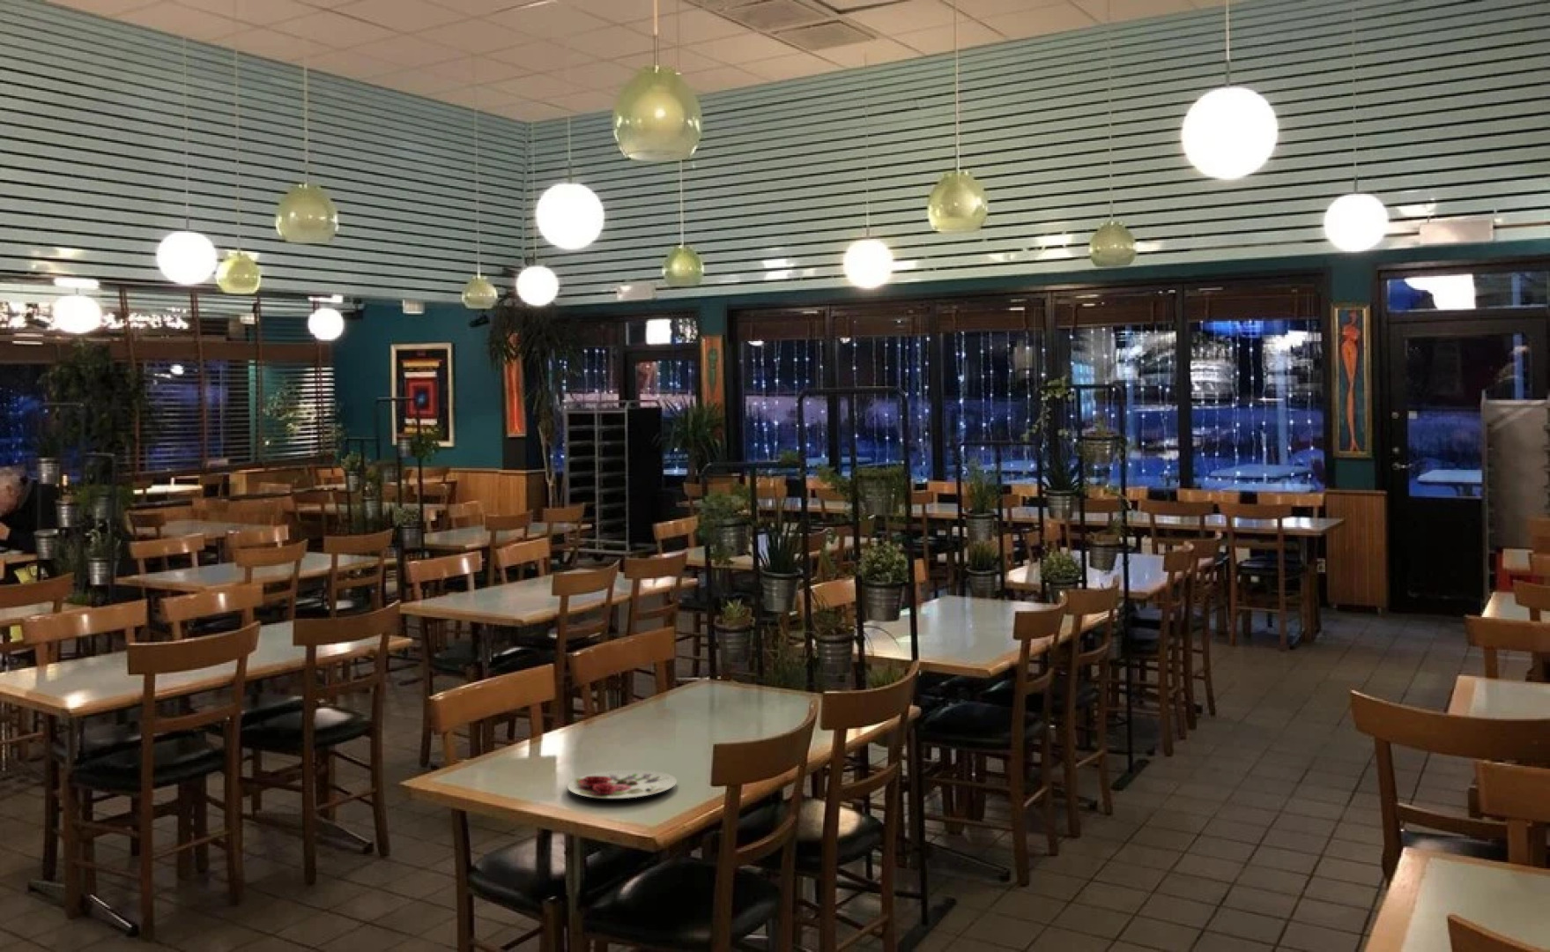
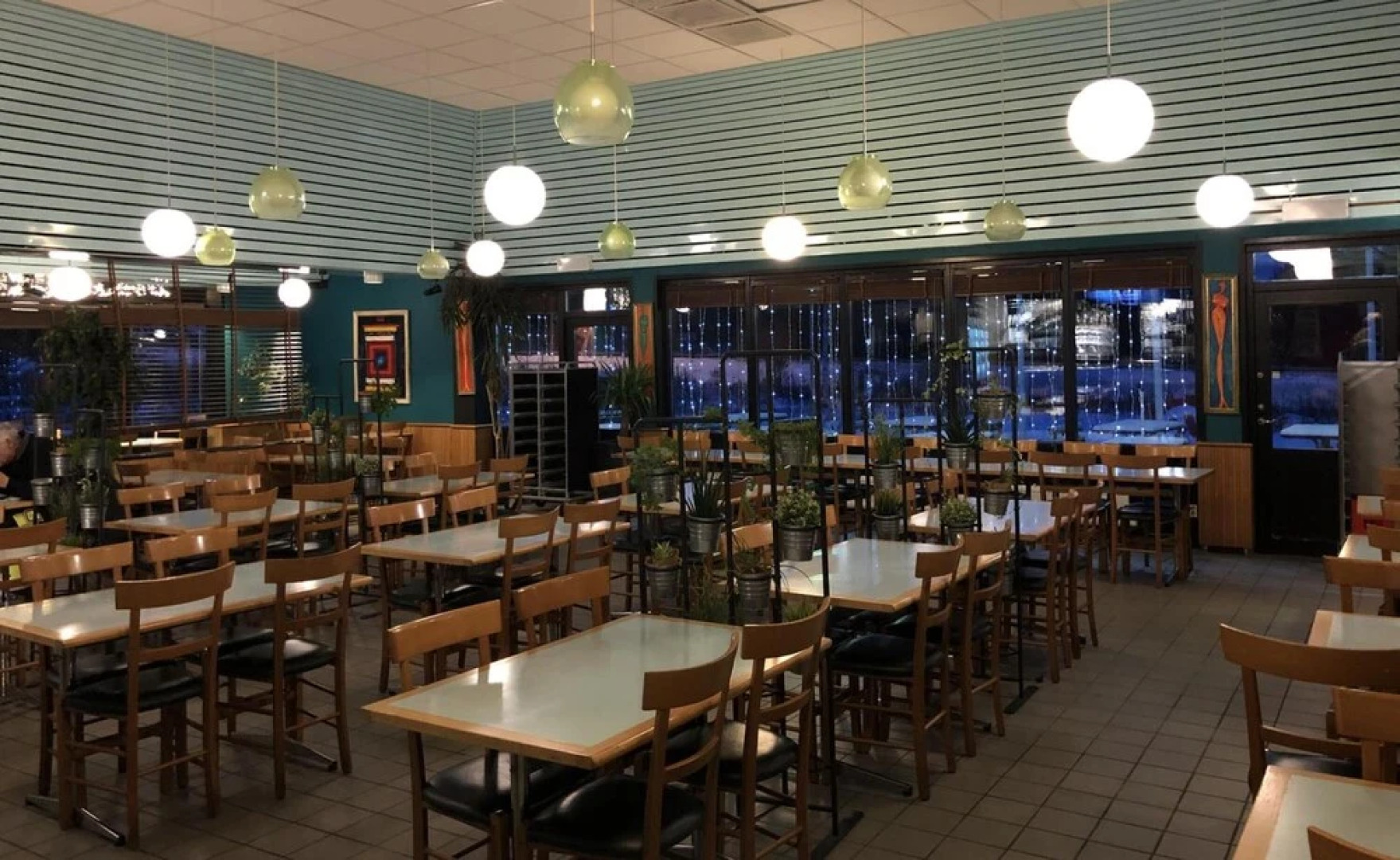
- plate (622, 782)
